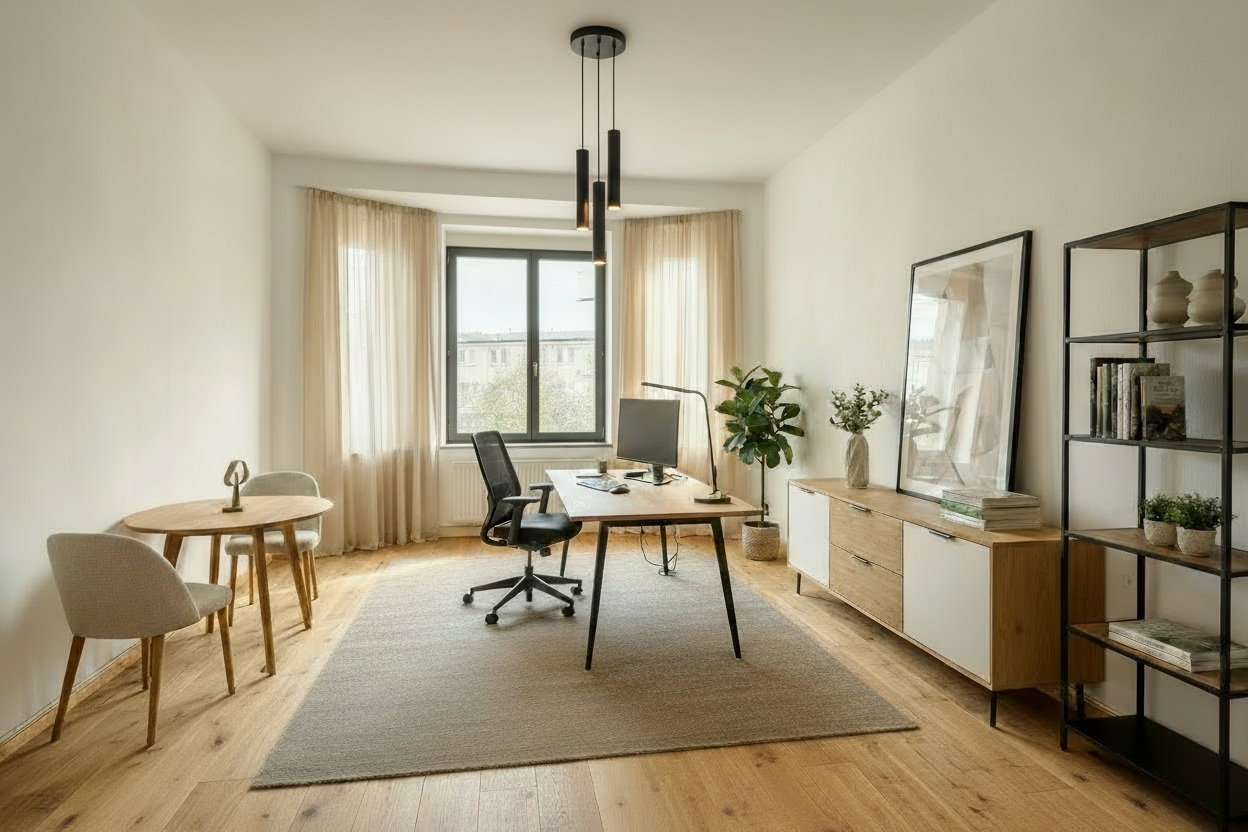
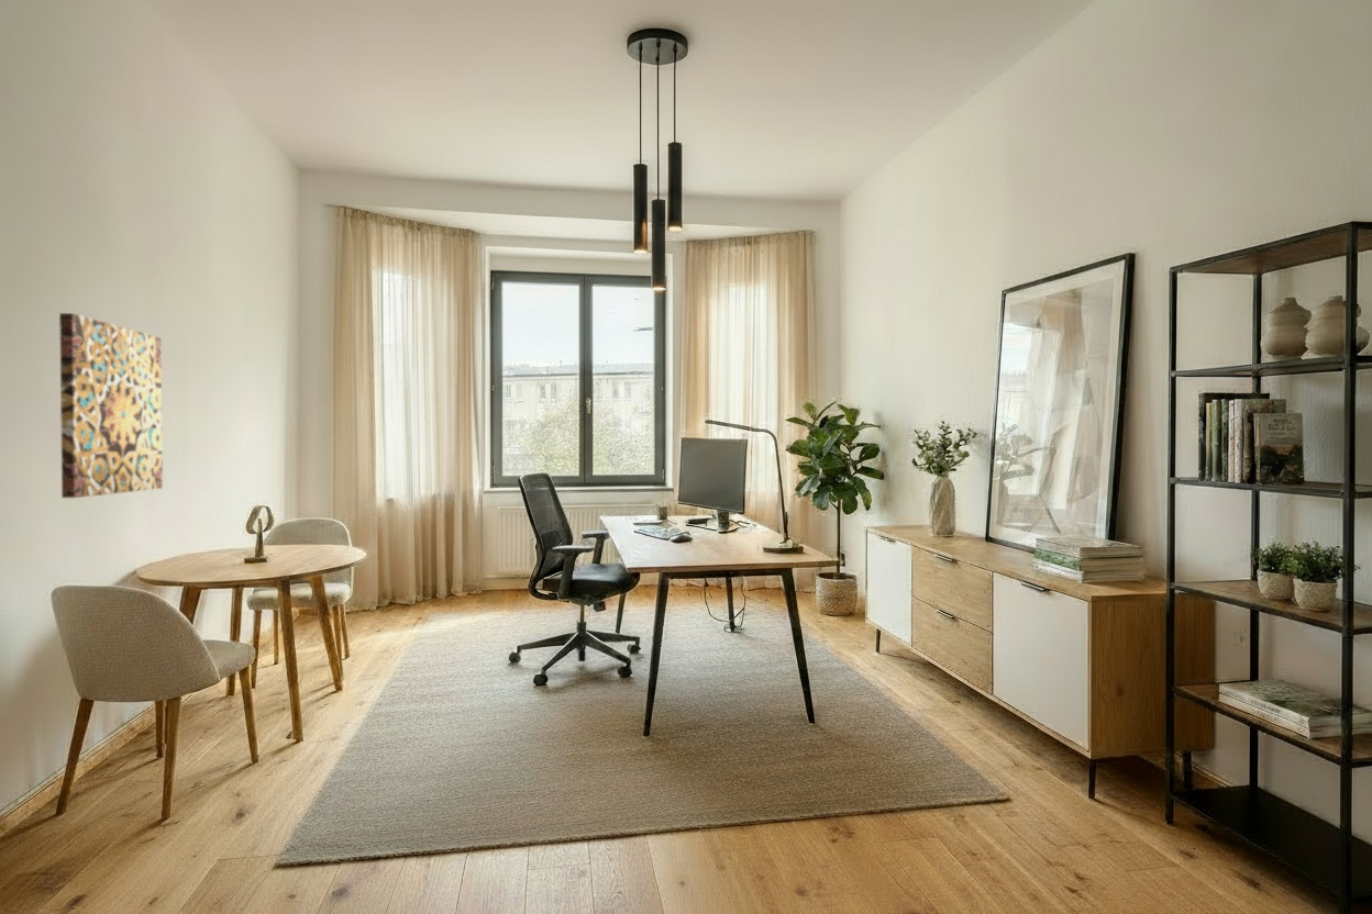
+ wall art (115, 410)
